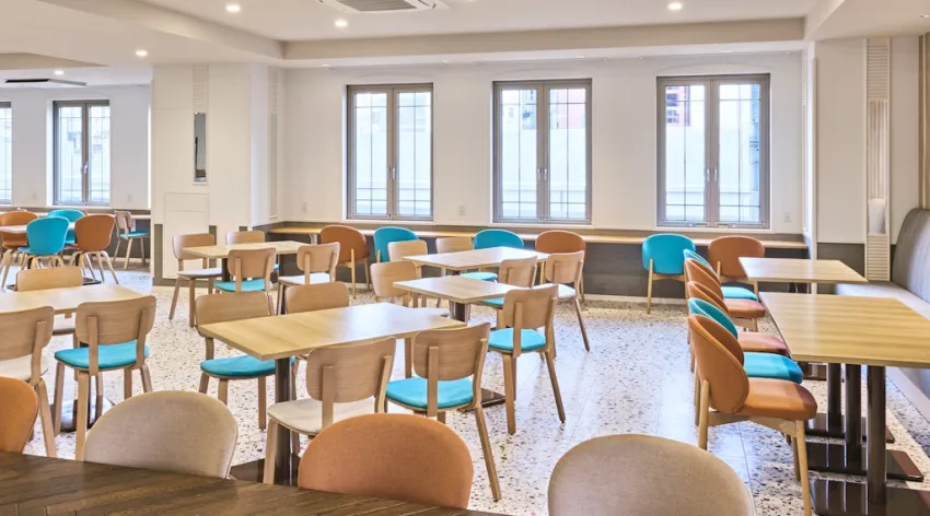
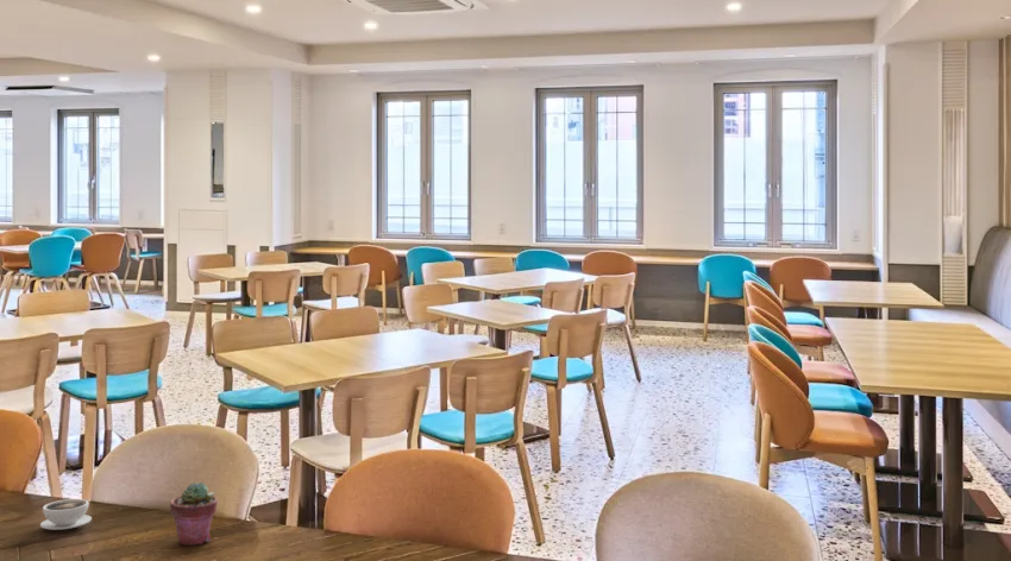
+ potted succulent (194, 511)
+ cappuccino (68, 513)
